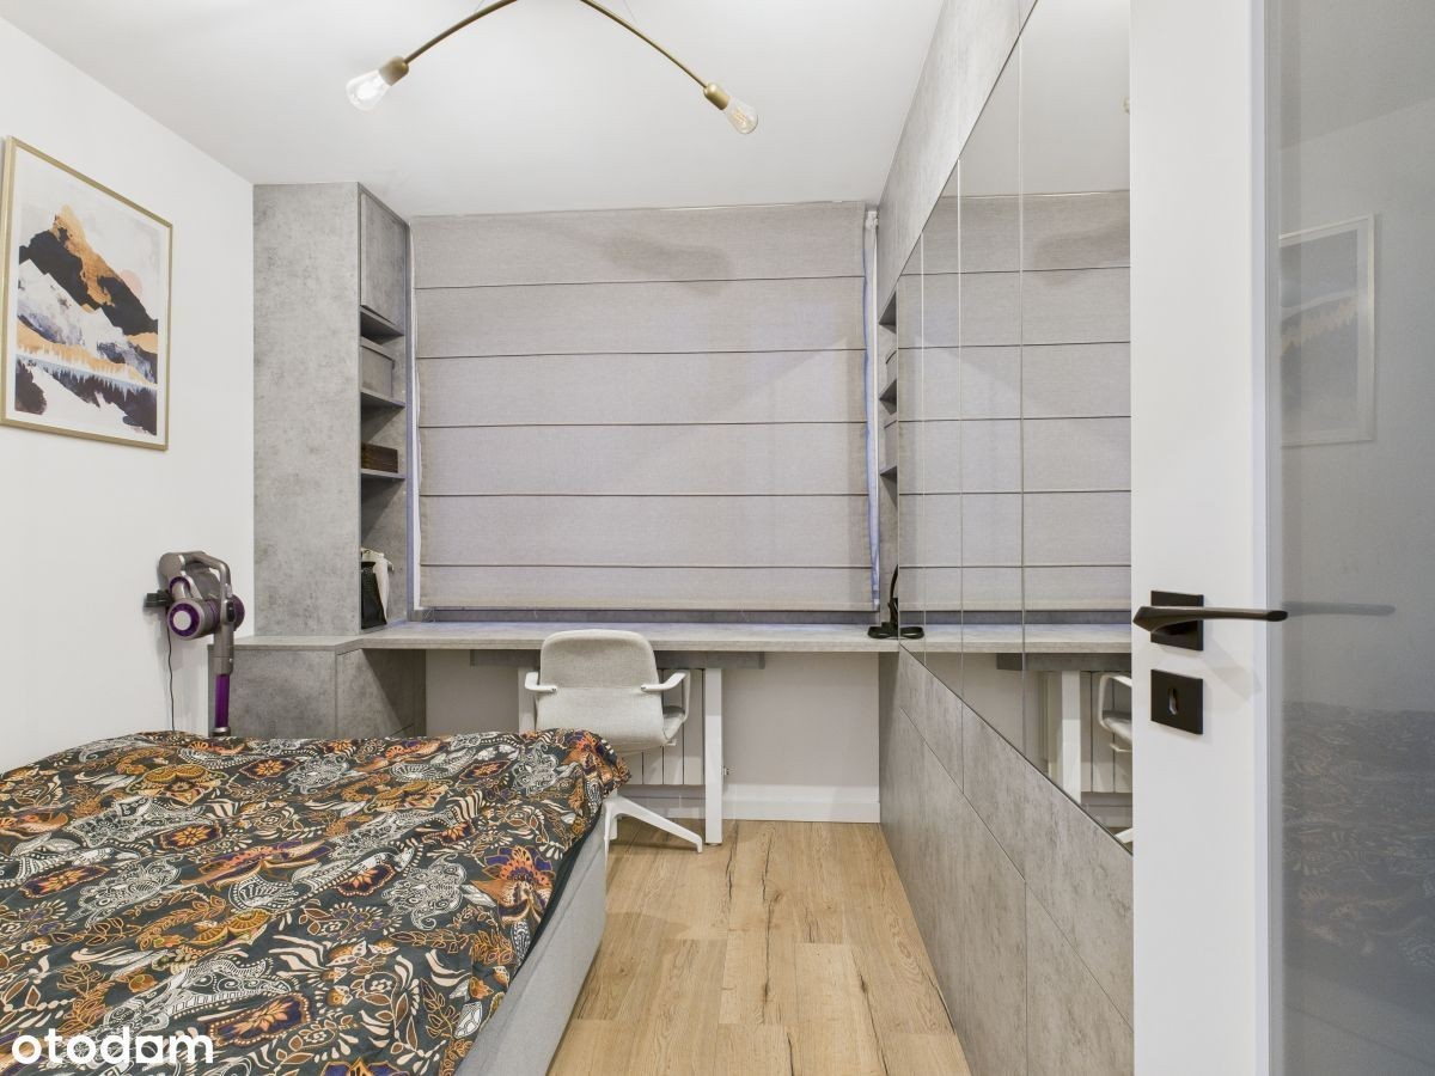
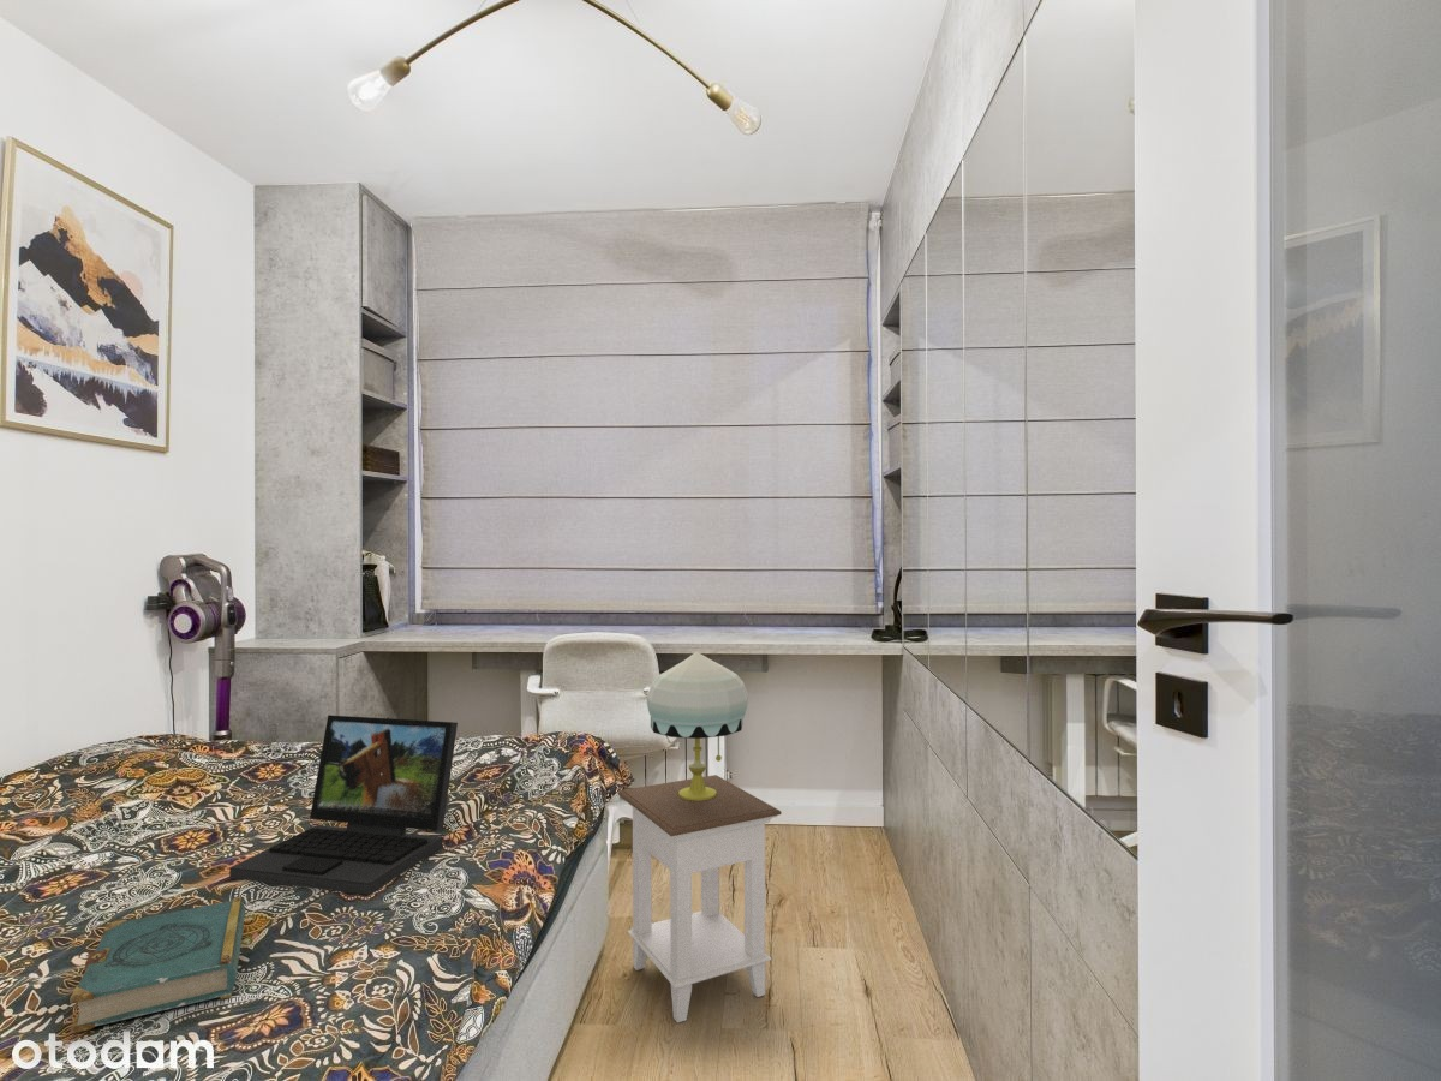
+ table lamp (698, 722)
+ laptop (351, 793)
+ book (168, 955)
+ nightstand (701, 889)
